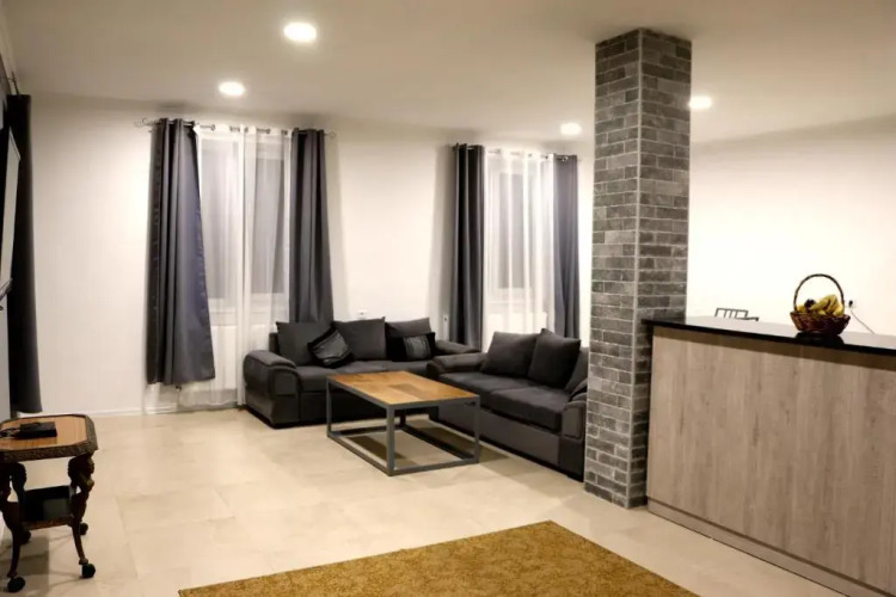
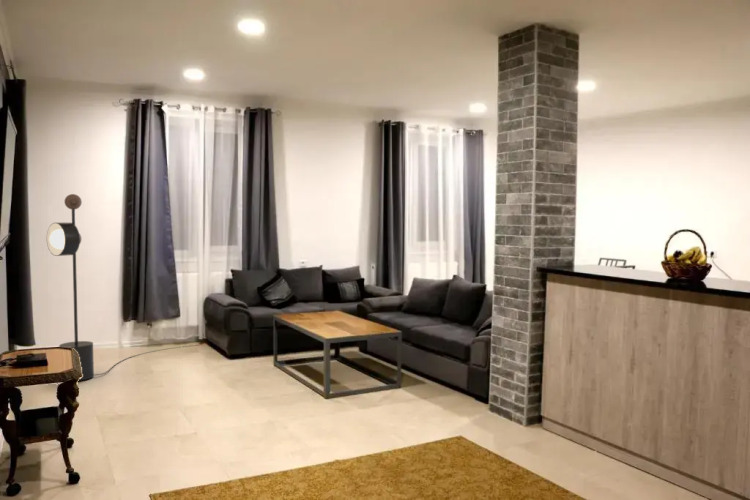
+ floor lamp (76, 280)
